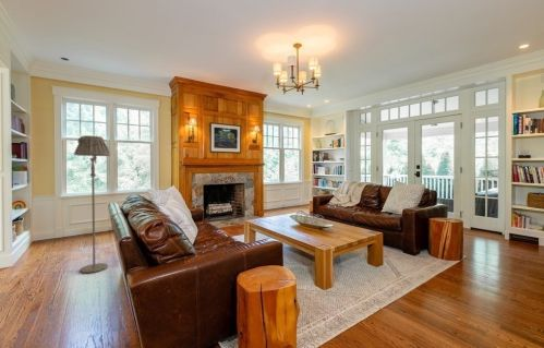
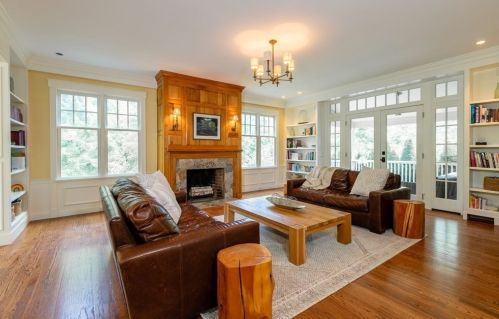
- floor lamp (93, 202)
